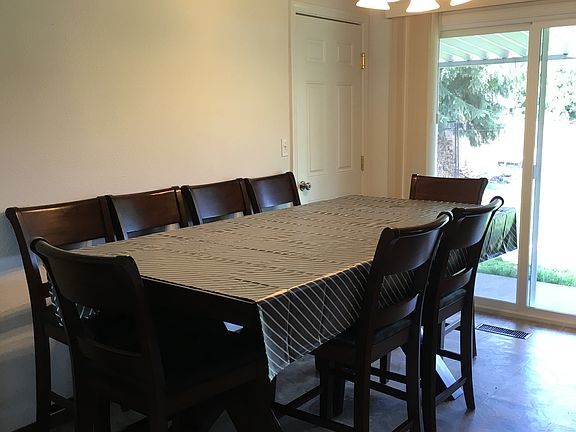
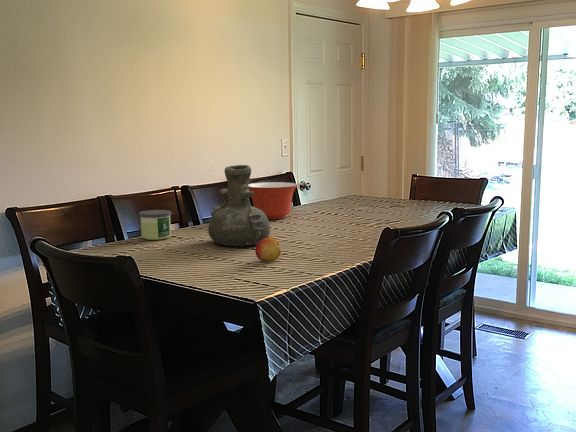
+ vase (238, 204)
+ fruit (268, 248)
+ candle (155, 225)
+ mixing bowl (272, 200)
